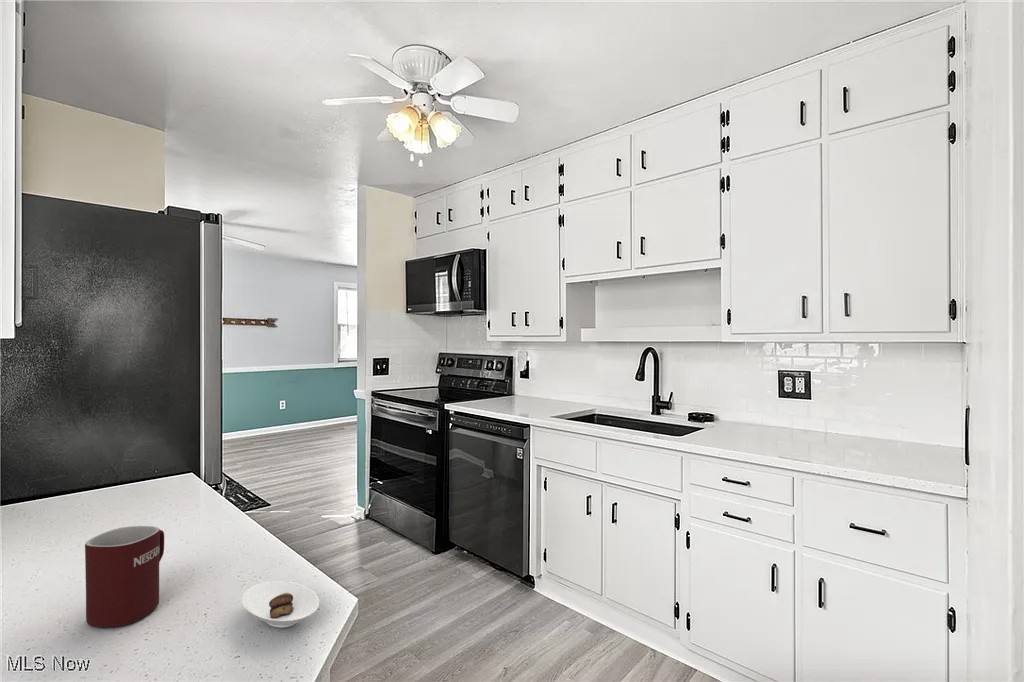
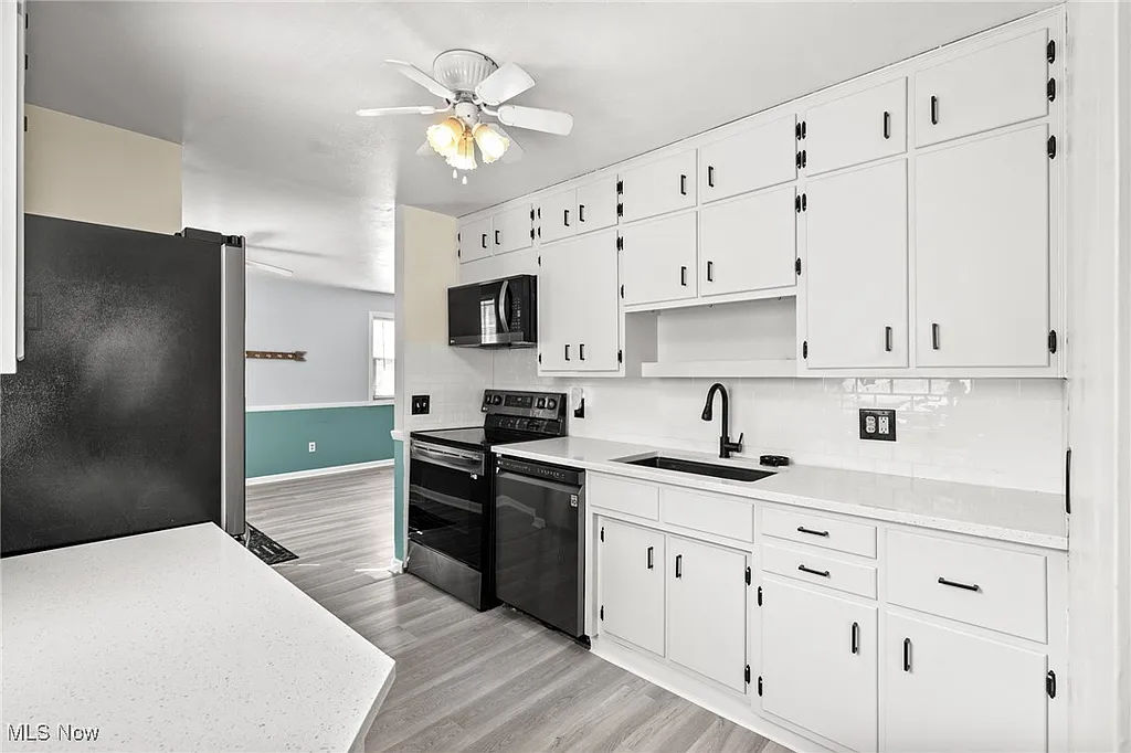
- saucer (280, 606)
- mug (133, 568)
